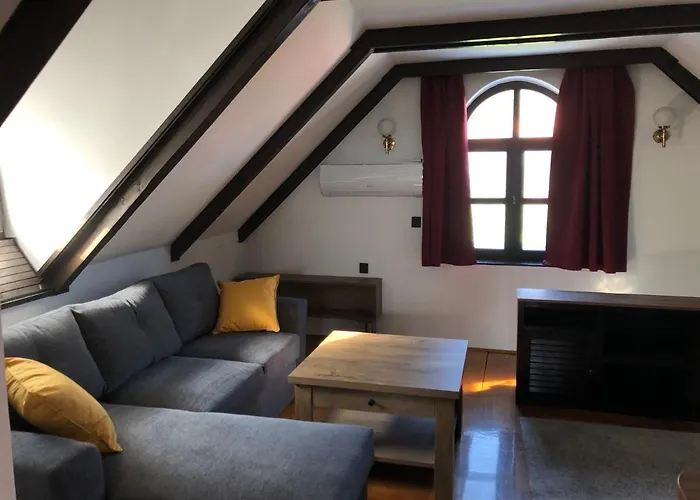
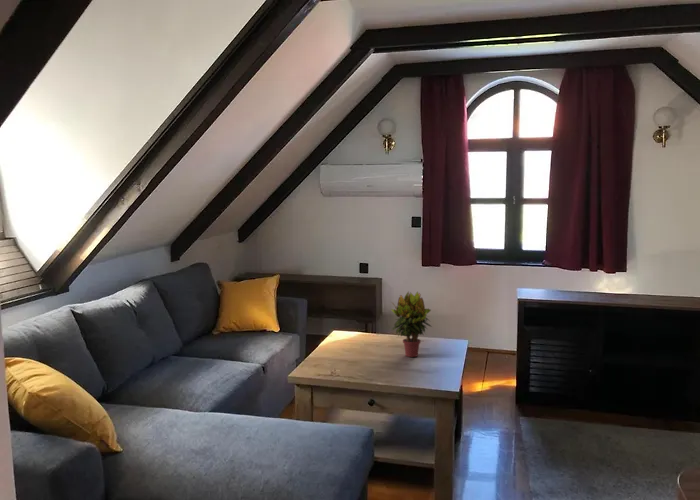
+ potted plant (412, 323)
